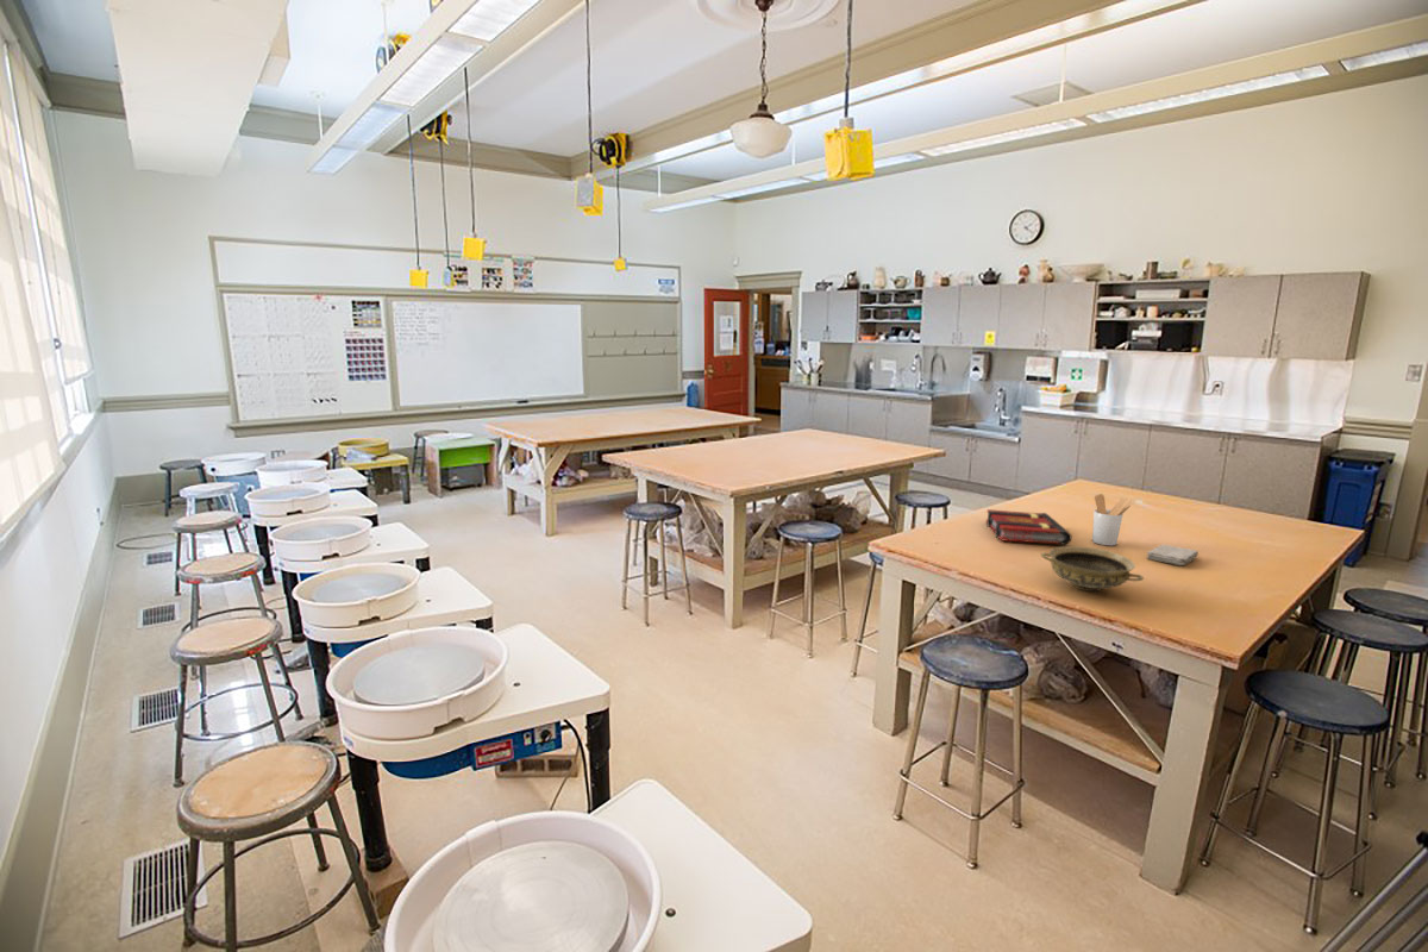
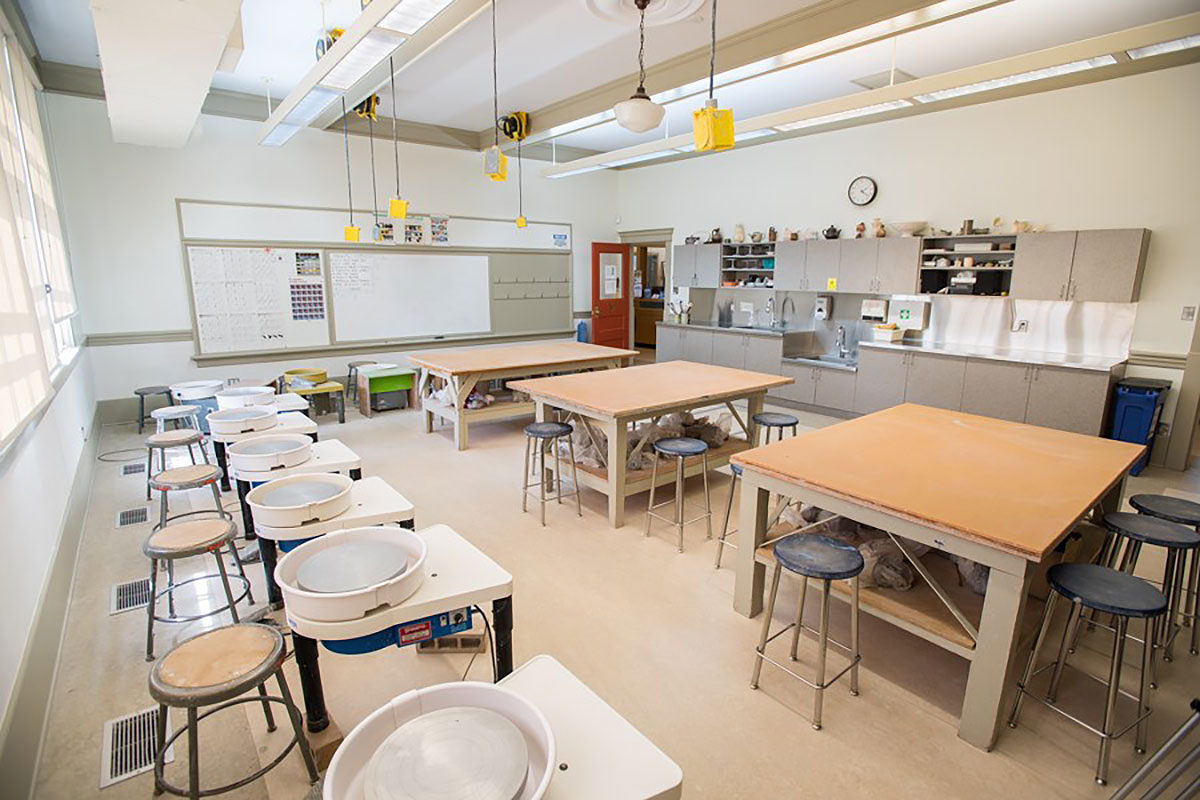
- ceramic bowl (1089, 572)
- book (1026, 526)
- washcloth (1172, 553)
- utensil holder (1113, 519)
